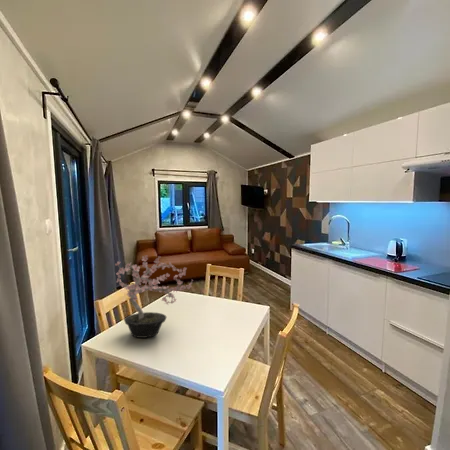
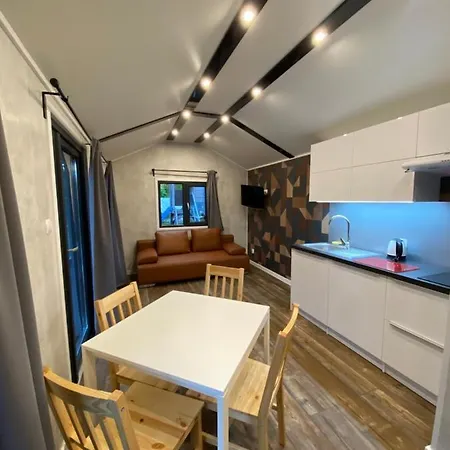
- potted plant (158, 291)
